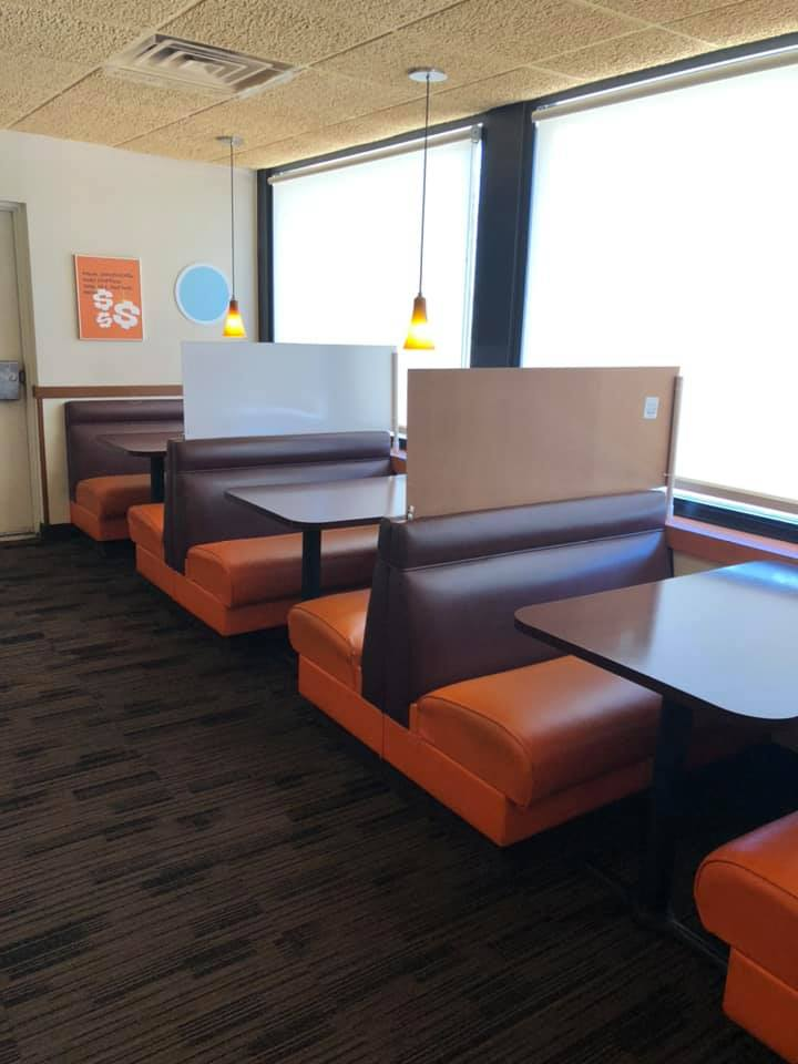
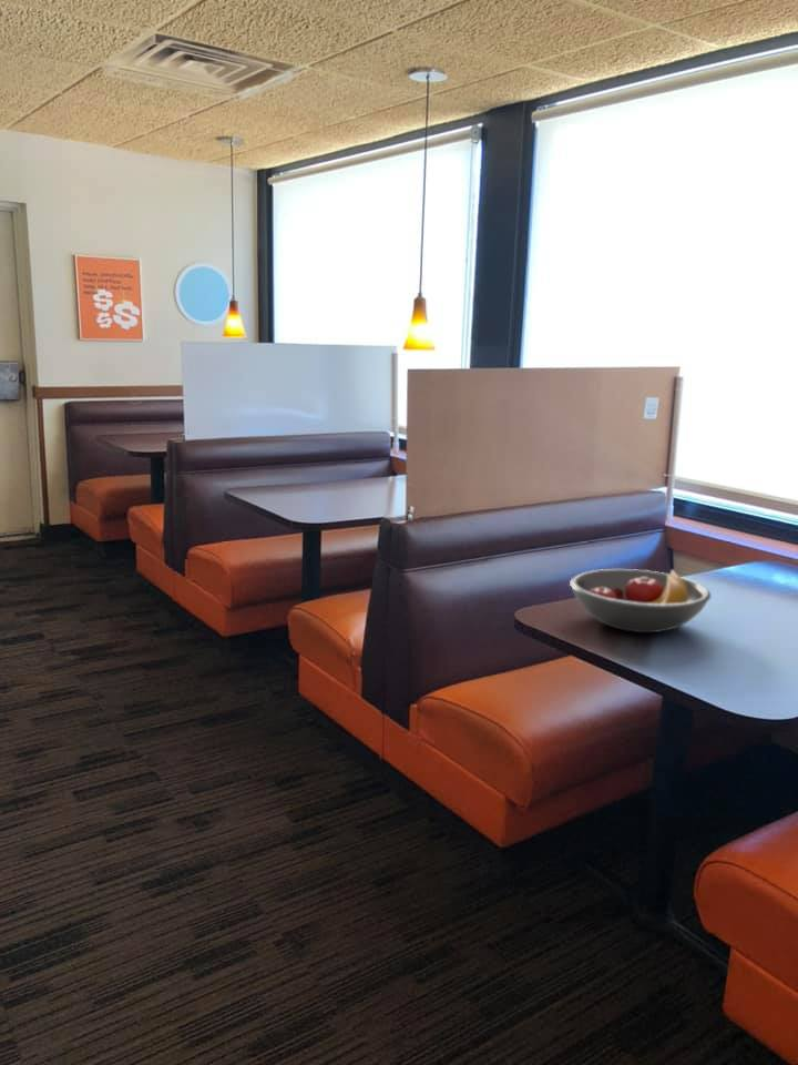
+ fruit bowl (637, 599)
